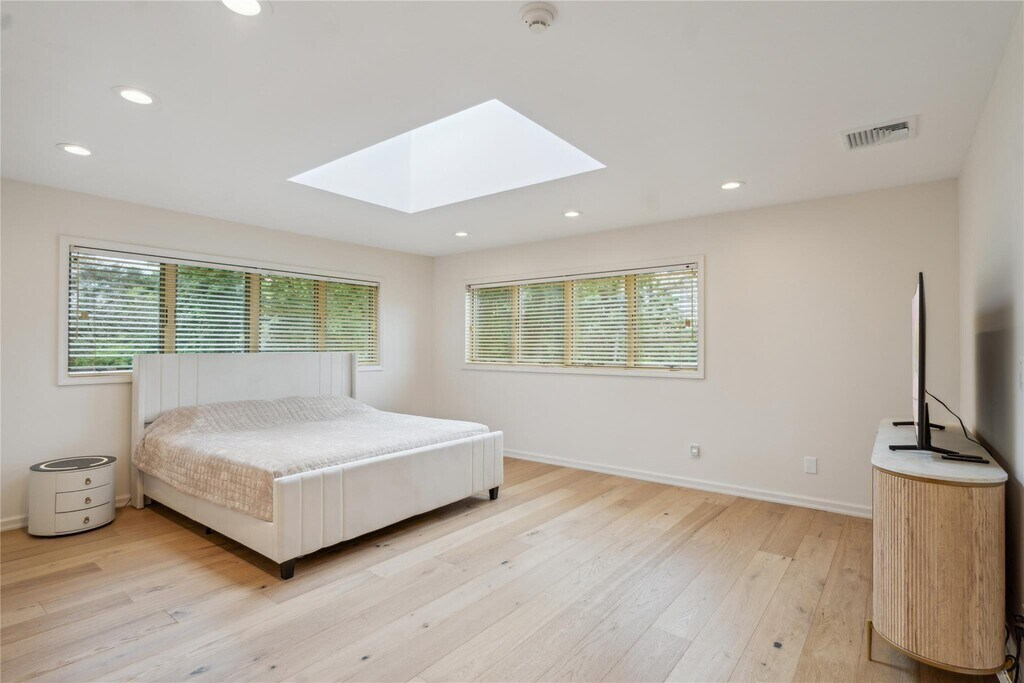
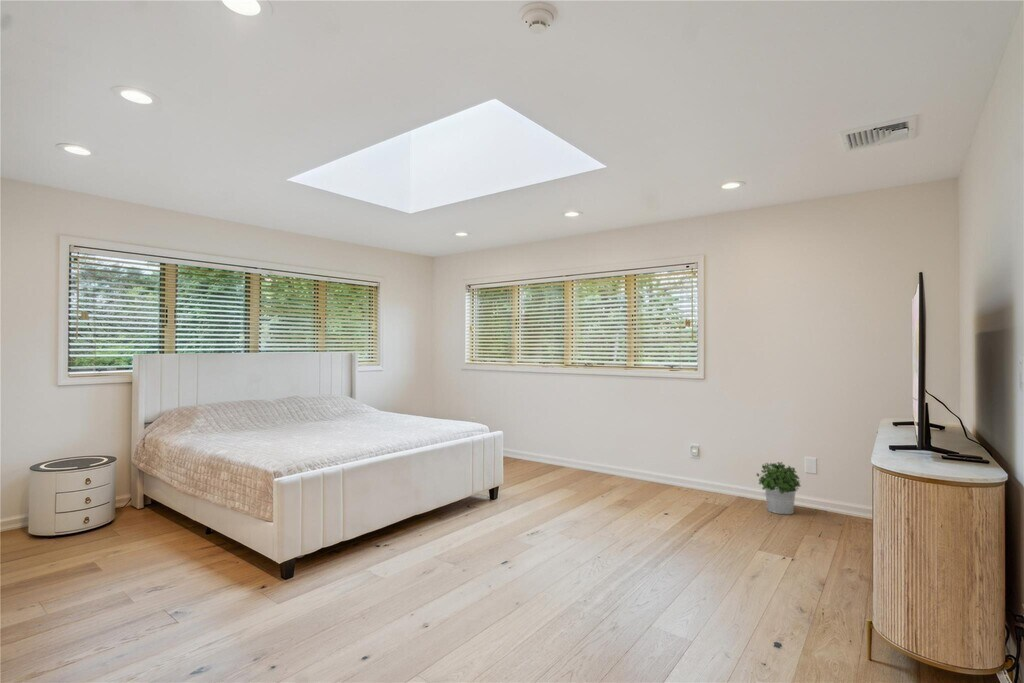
+ potted plant (777, 486)
